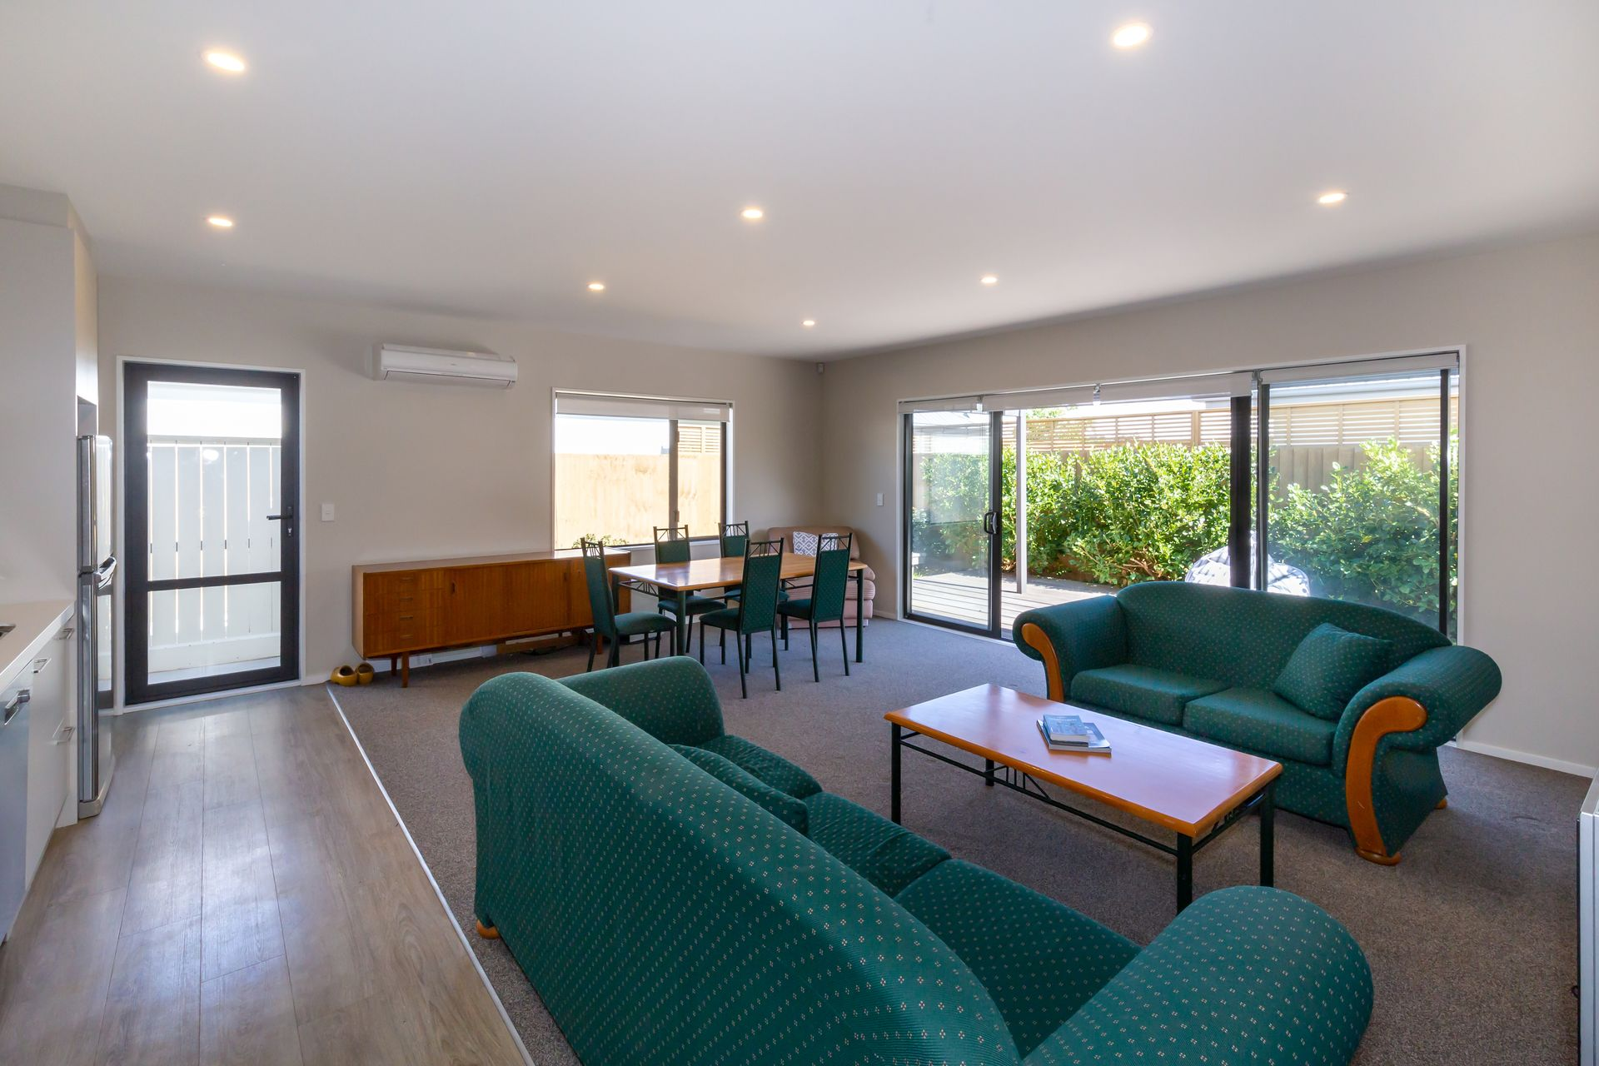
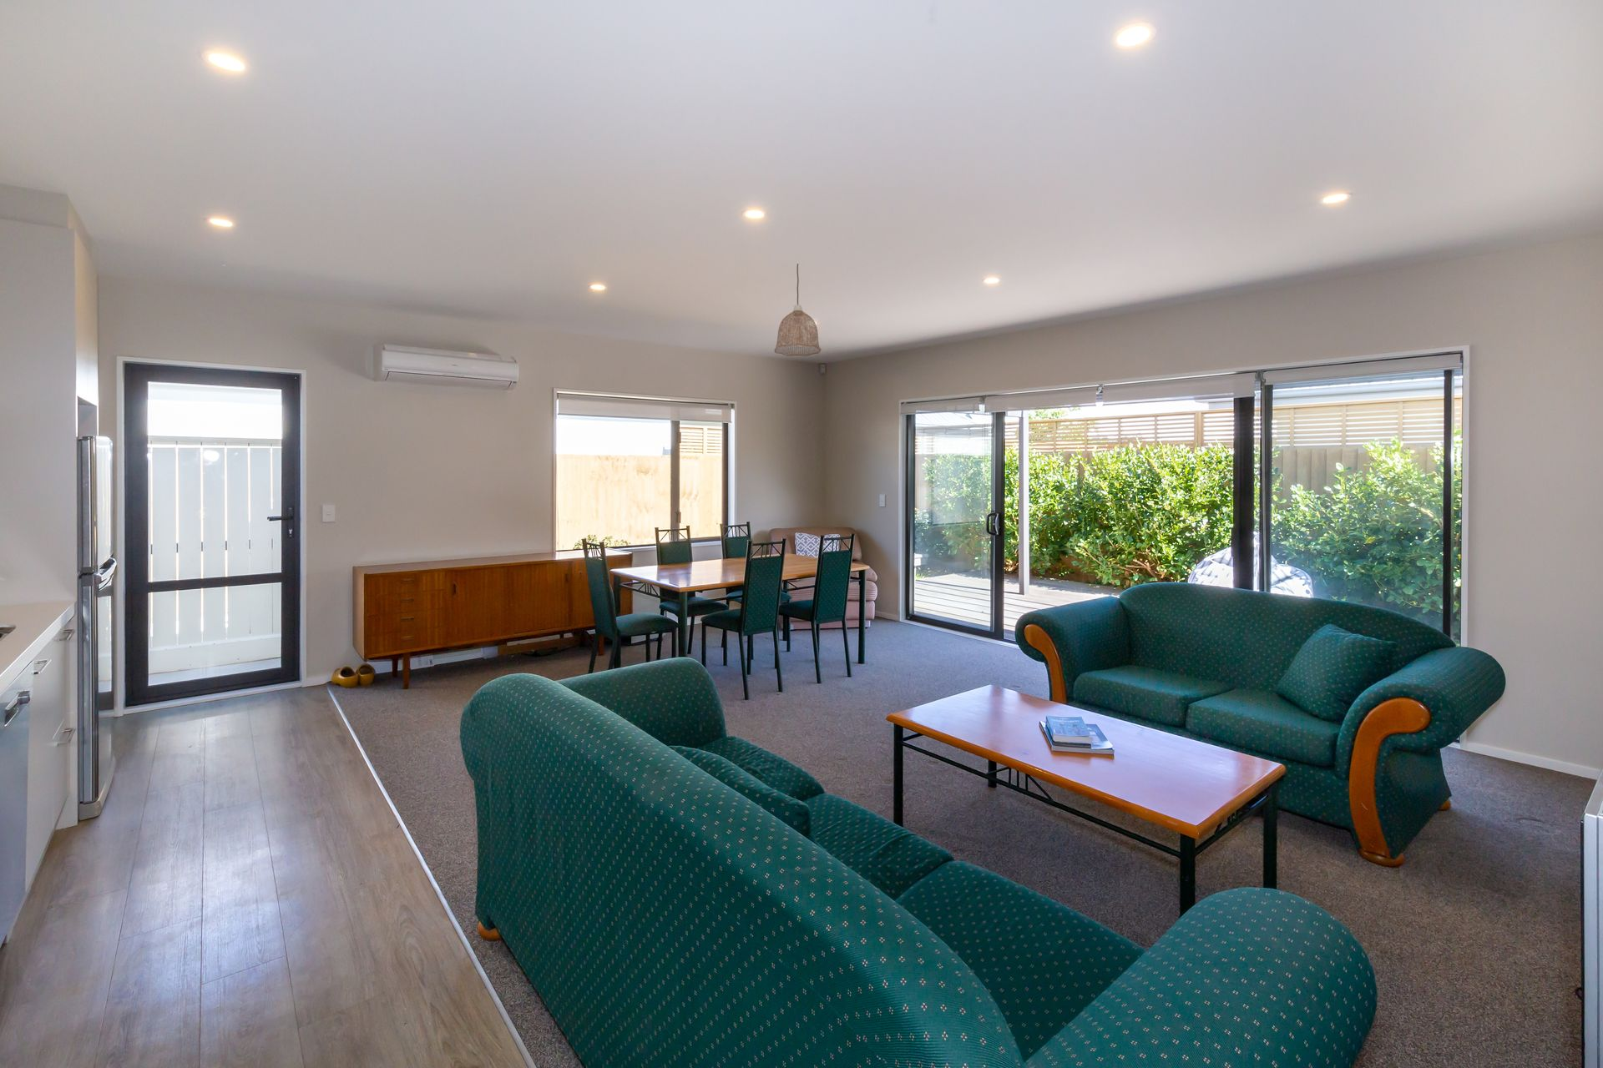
+ pendant lamp (797, 308)
